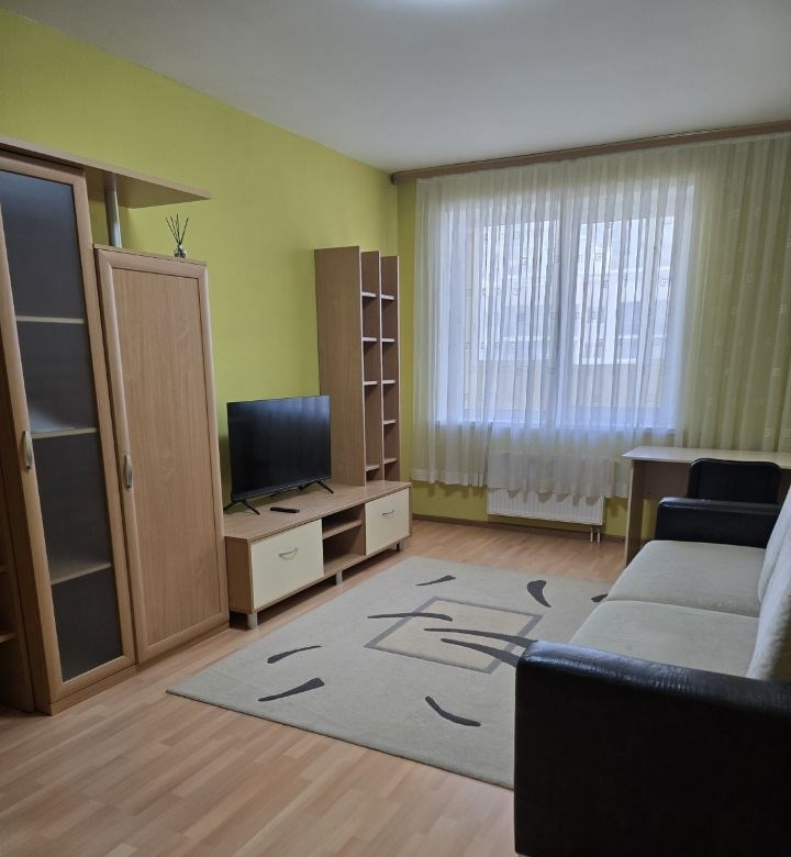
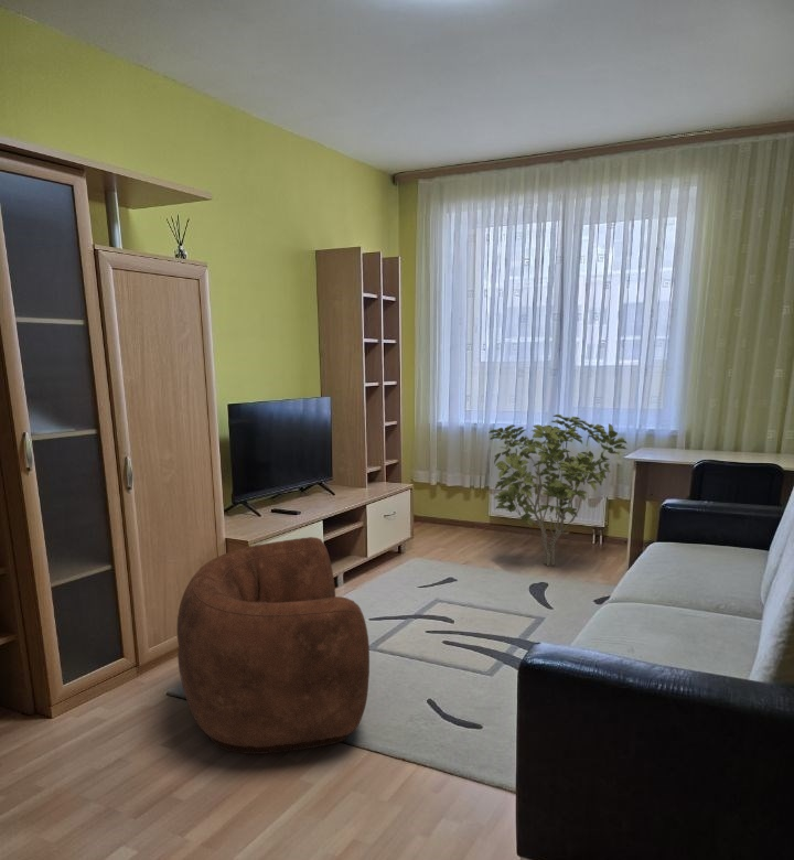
+ armchair (268, 637)
+ shrub (552, 491)
